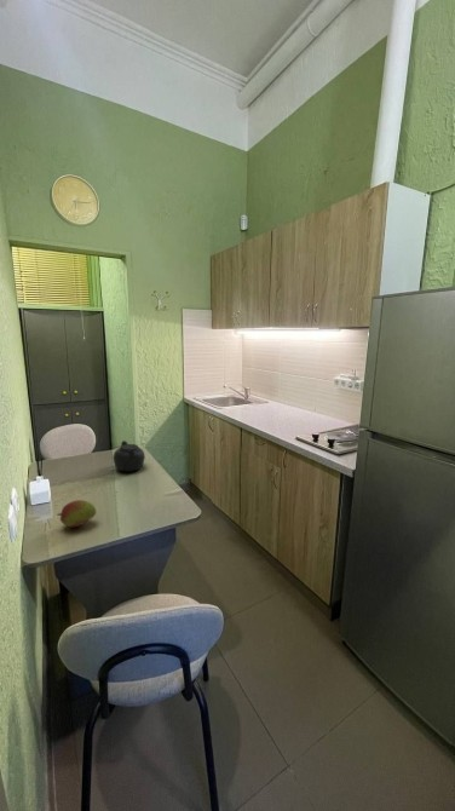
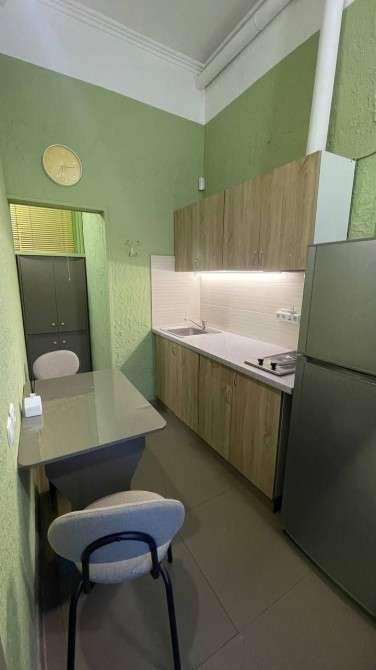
- teapot (128, 455)
- fruit (76, 513)
